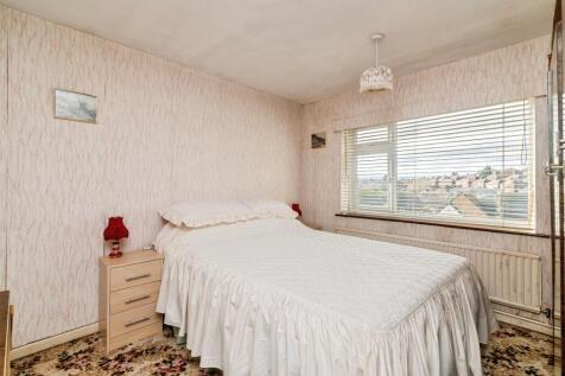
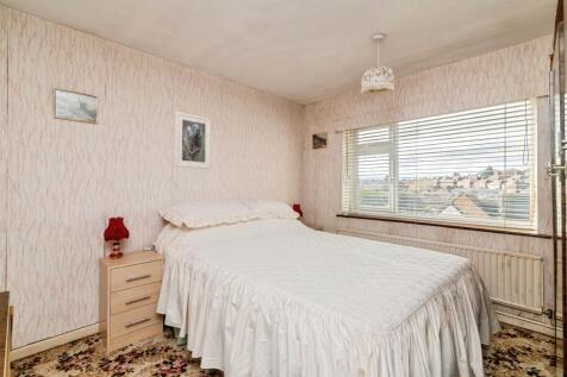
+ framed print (193, 142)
